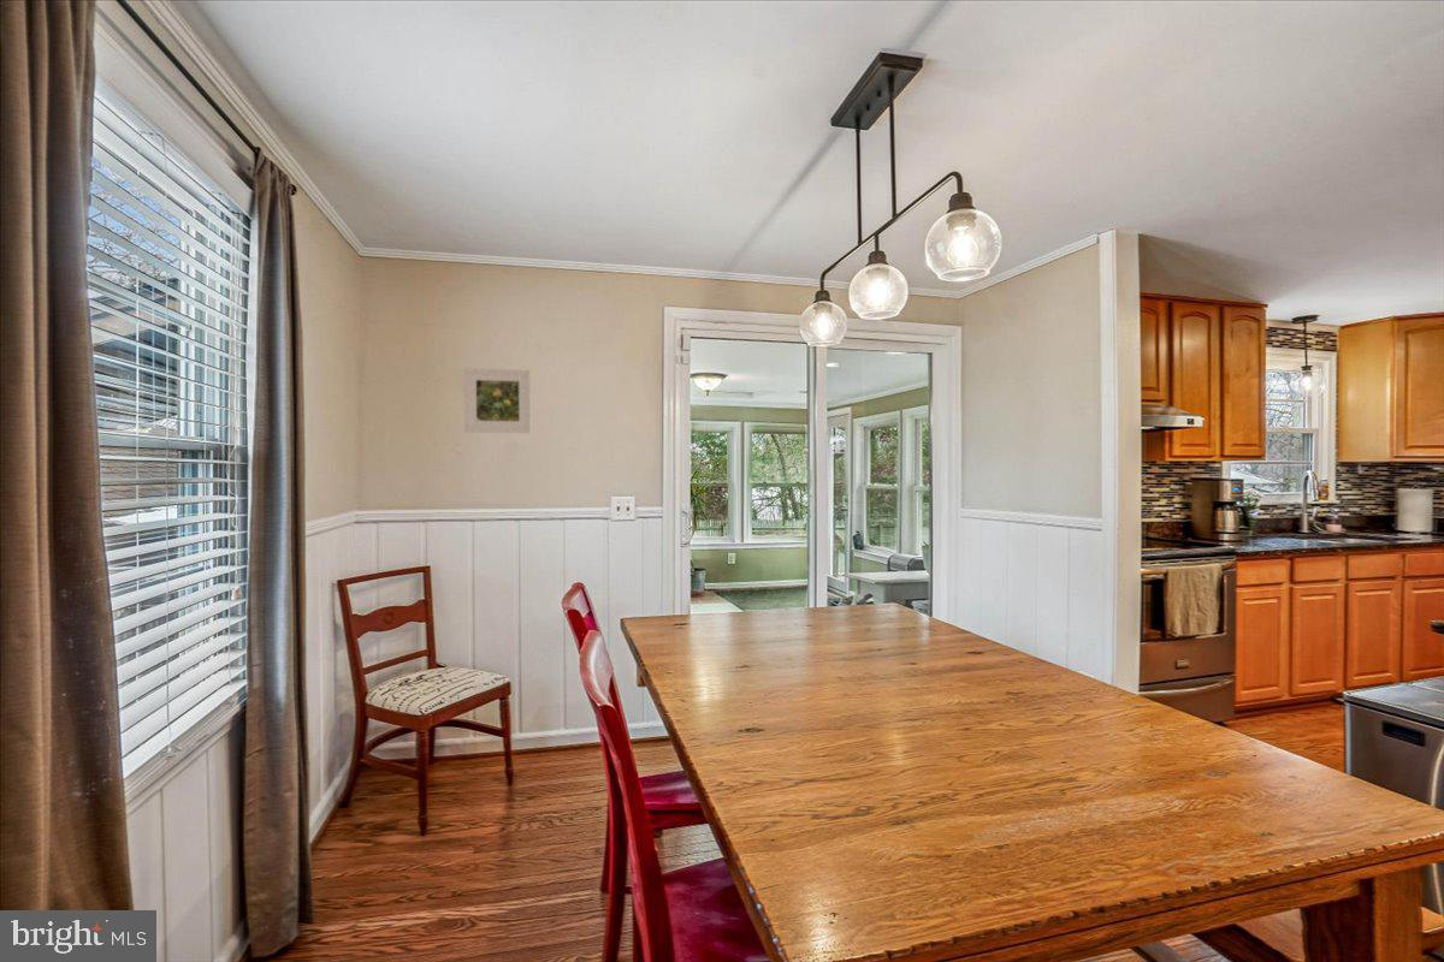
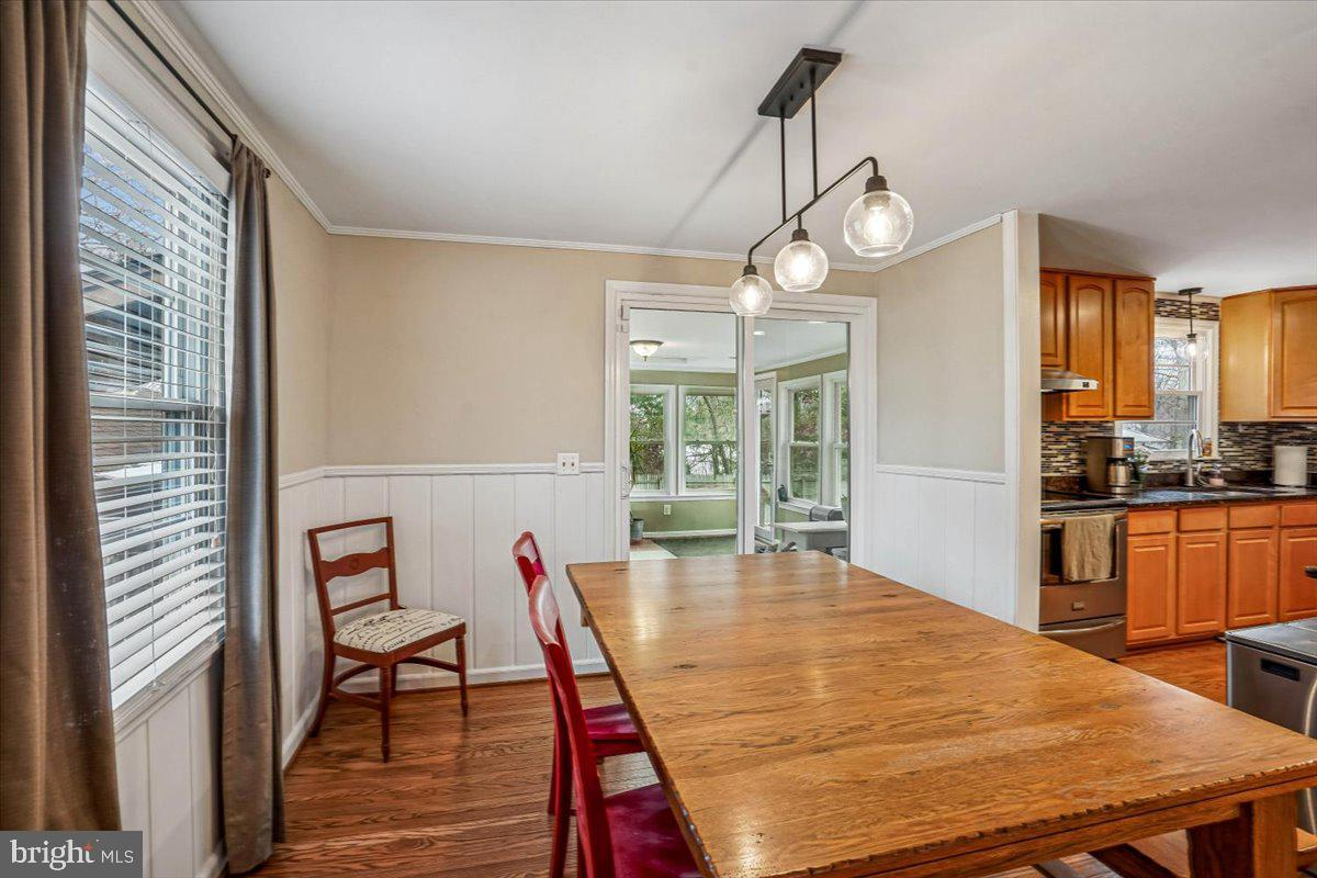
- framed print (497, 400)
